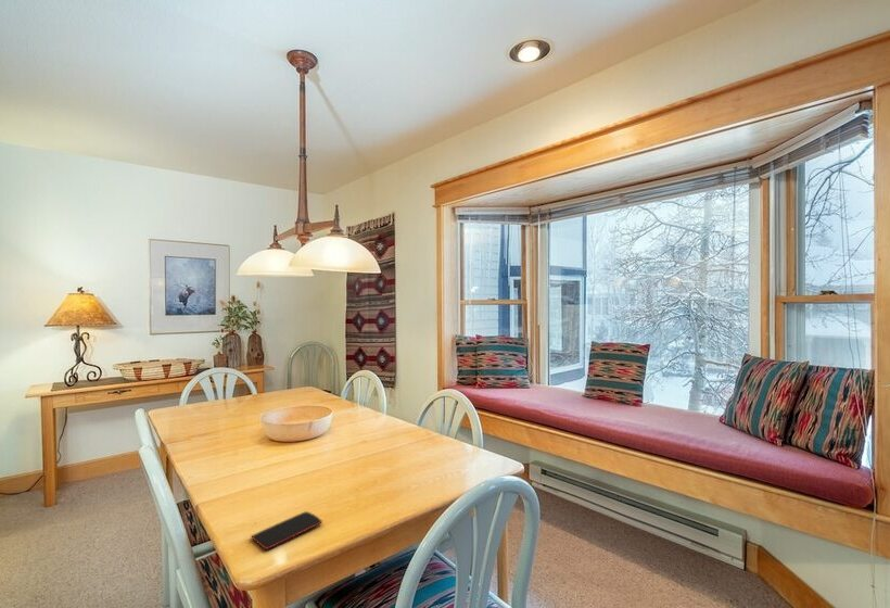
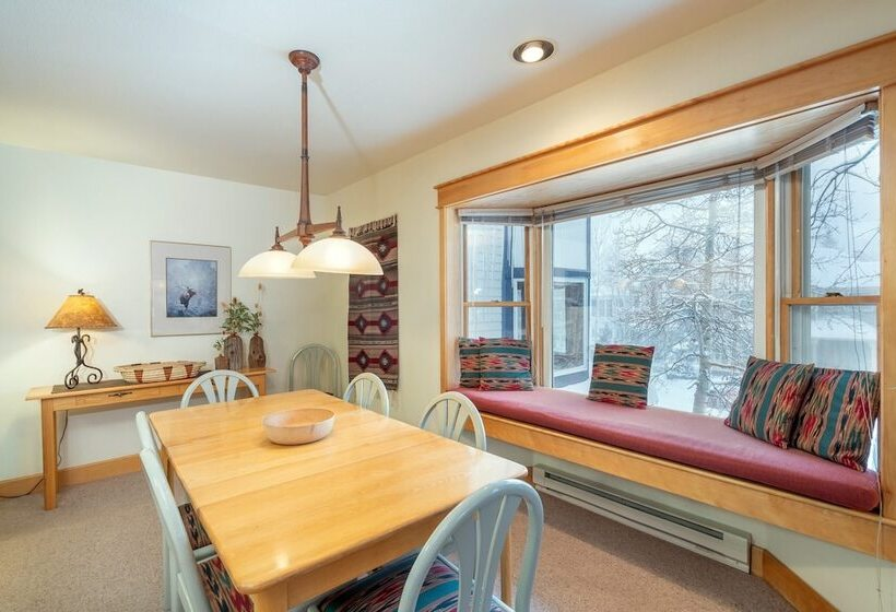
- smartphone (288, 529)
